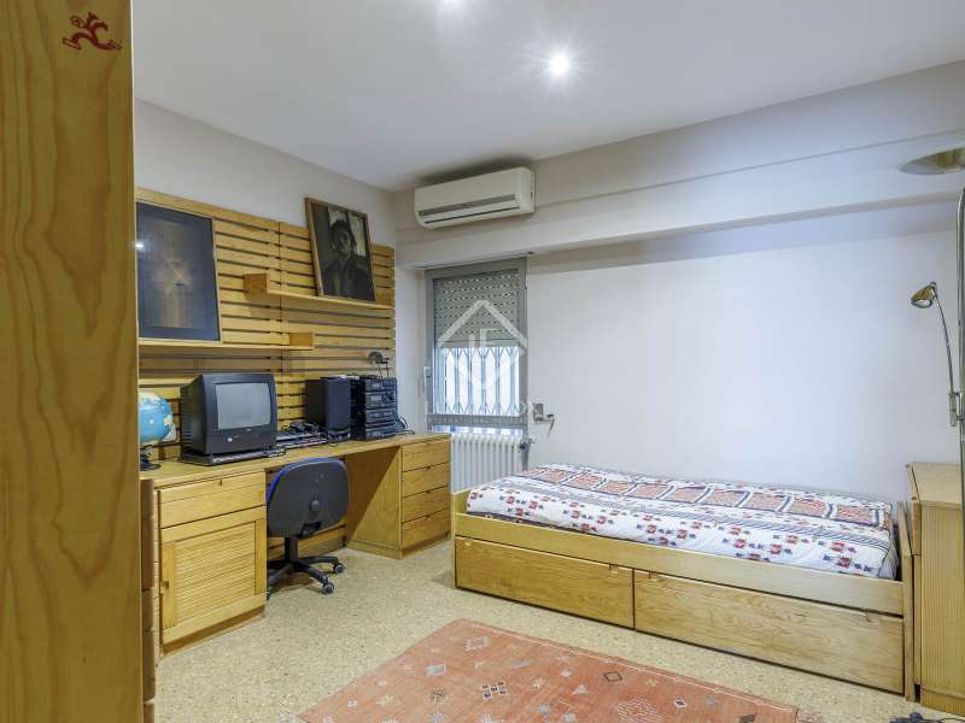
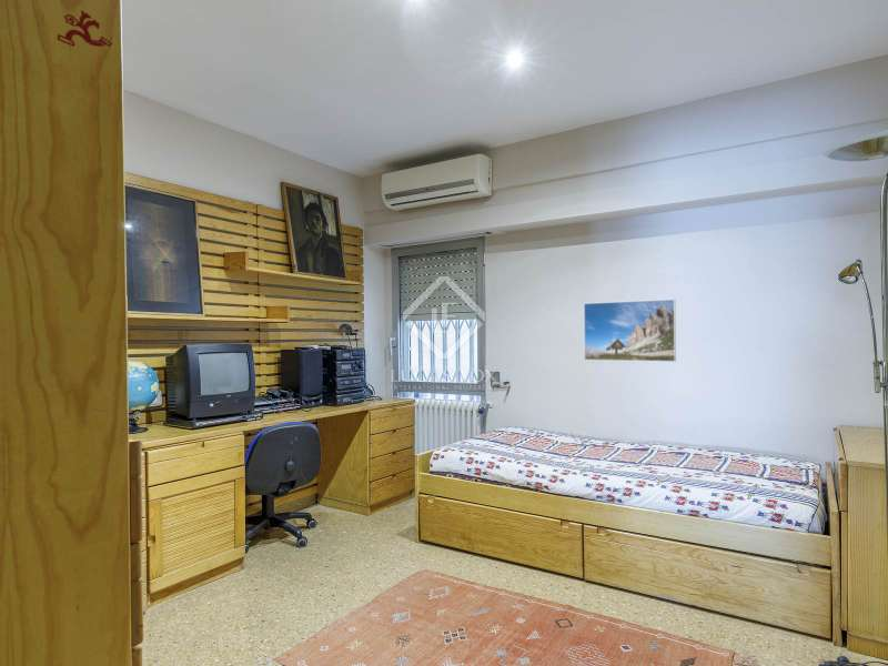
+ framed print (627, 331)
